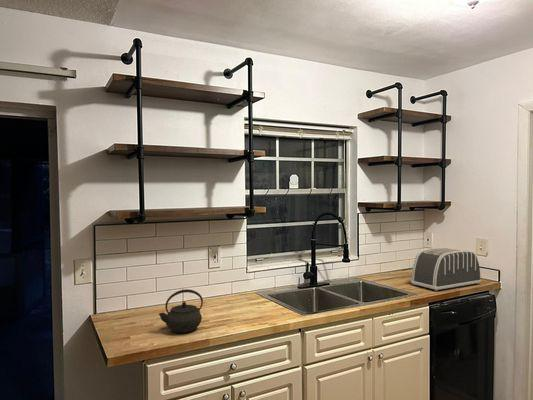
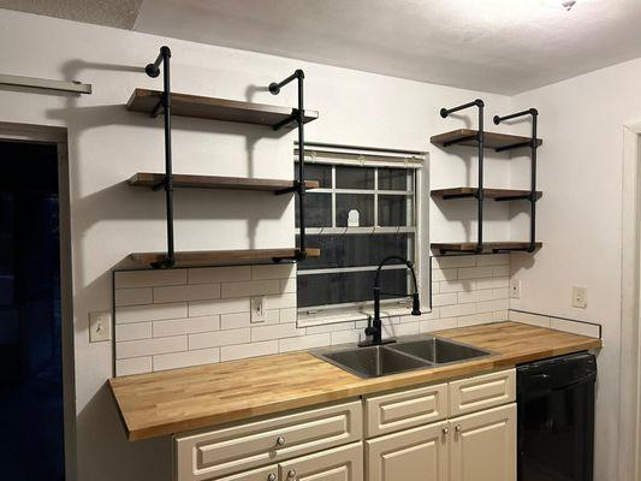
- toaster (447, 266)
- kettle (181, 309)
